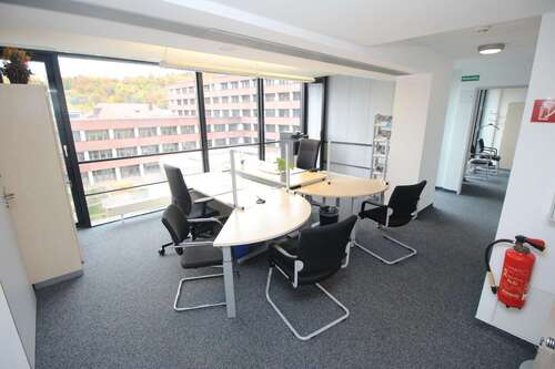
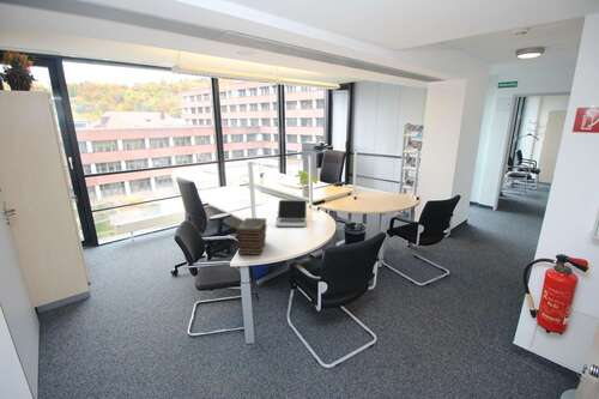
+ laptop (291, 212)
+ book stack (253, 235)
